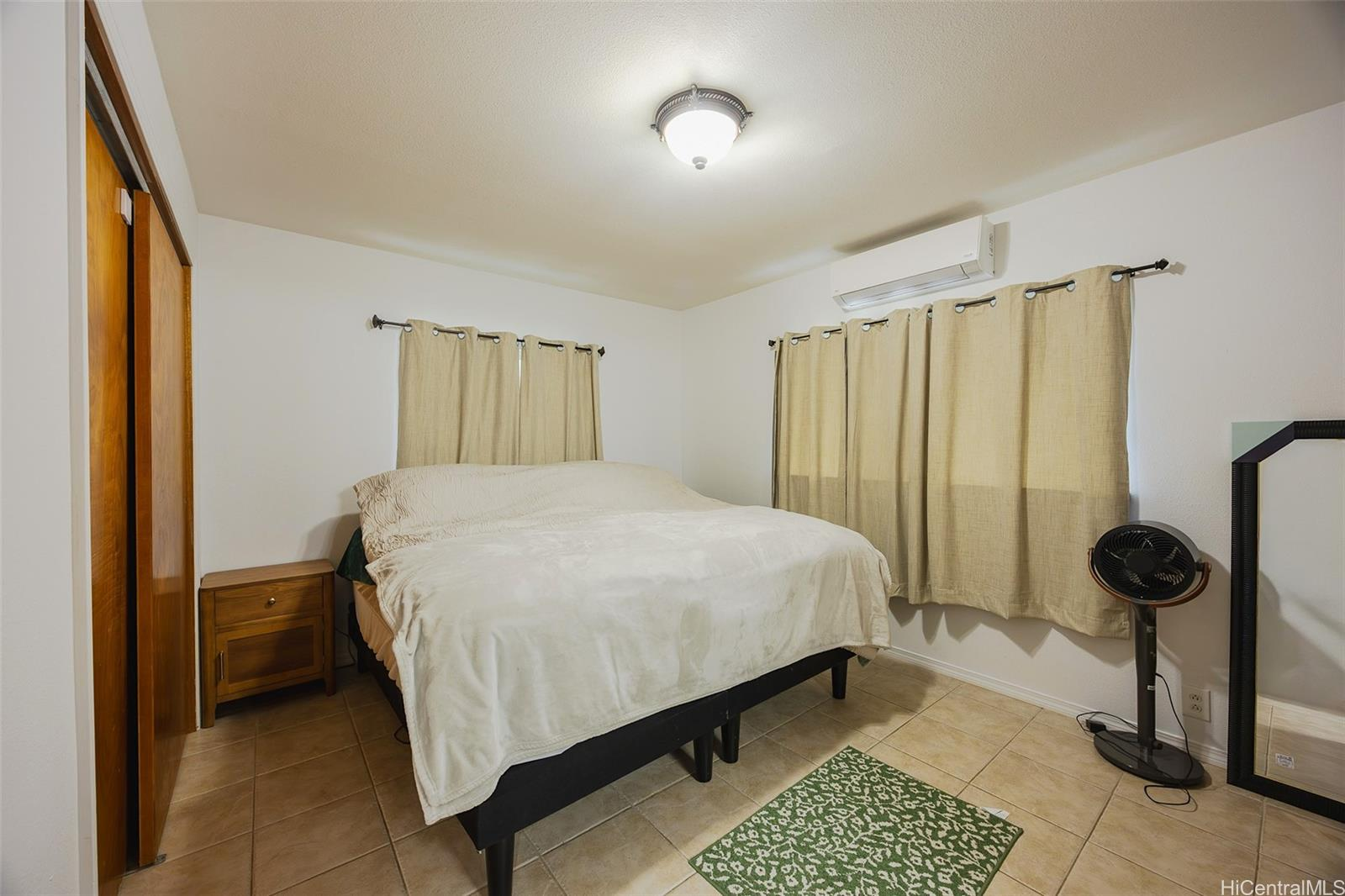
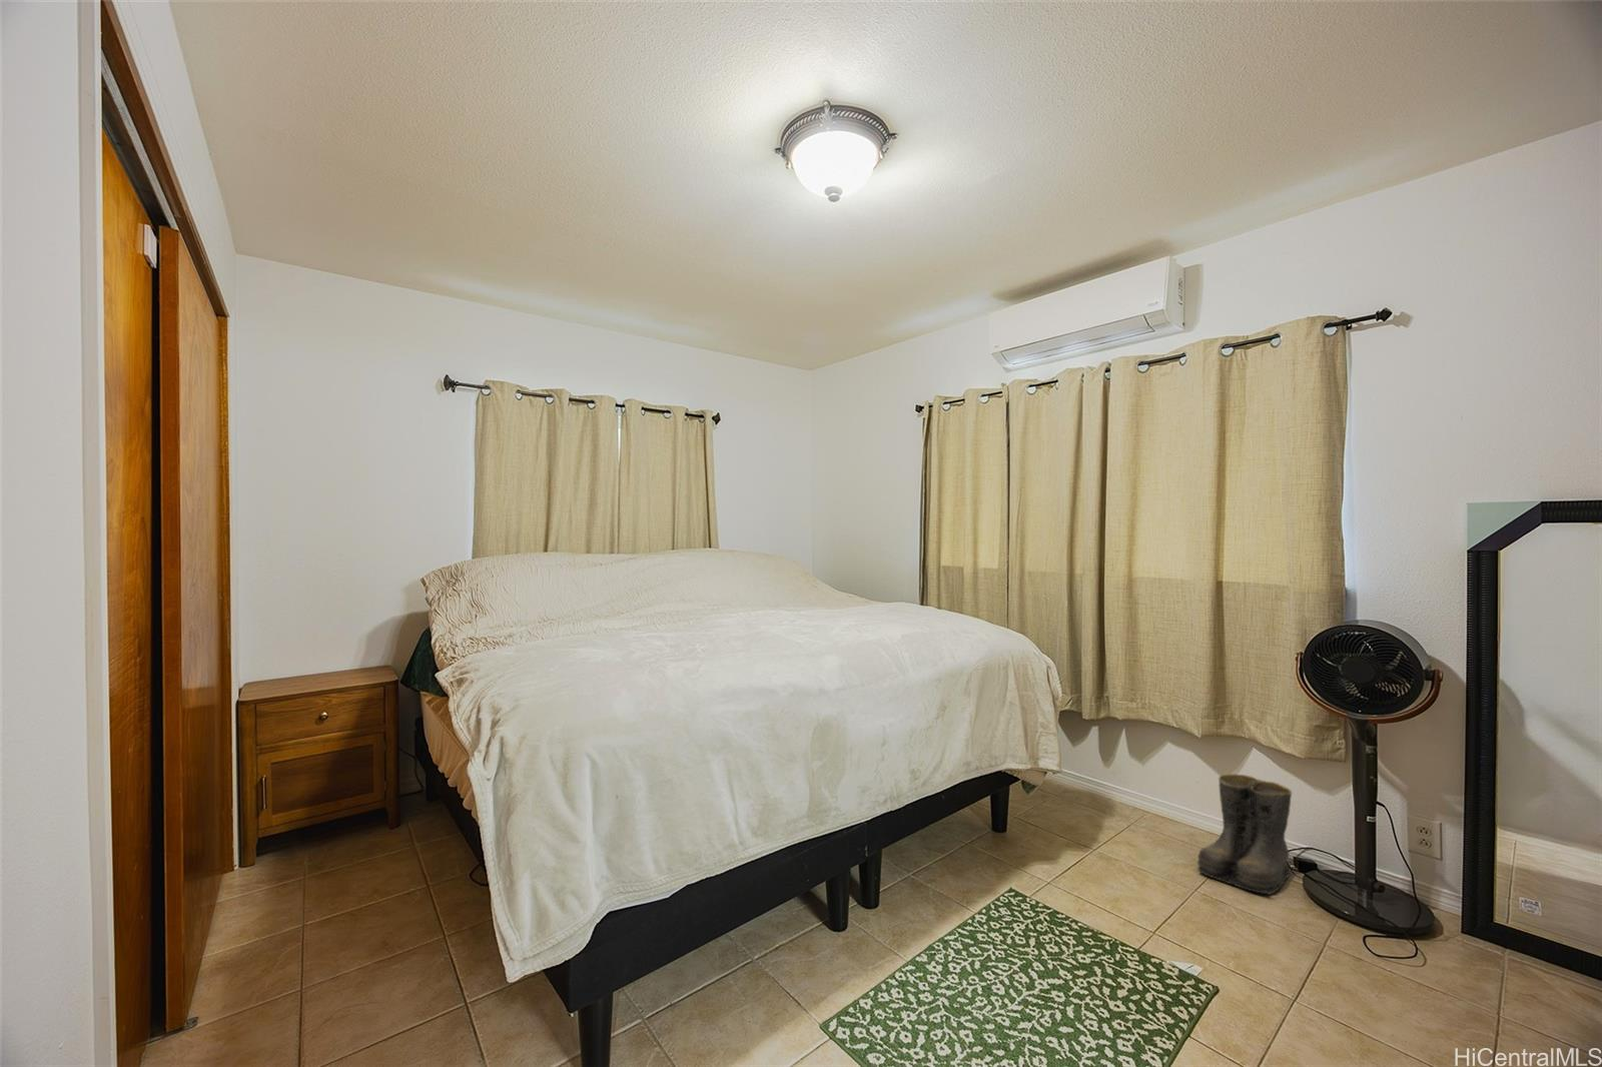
+ boots (1245, 828)
